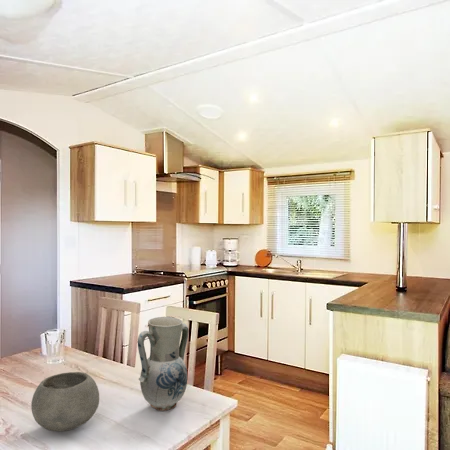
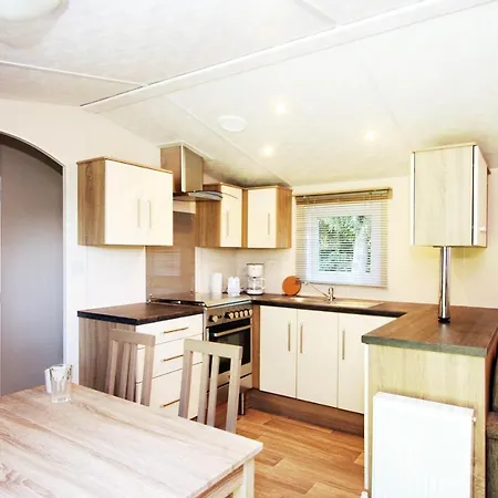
- bowl (66, 402)
- vase (164, 362)
